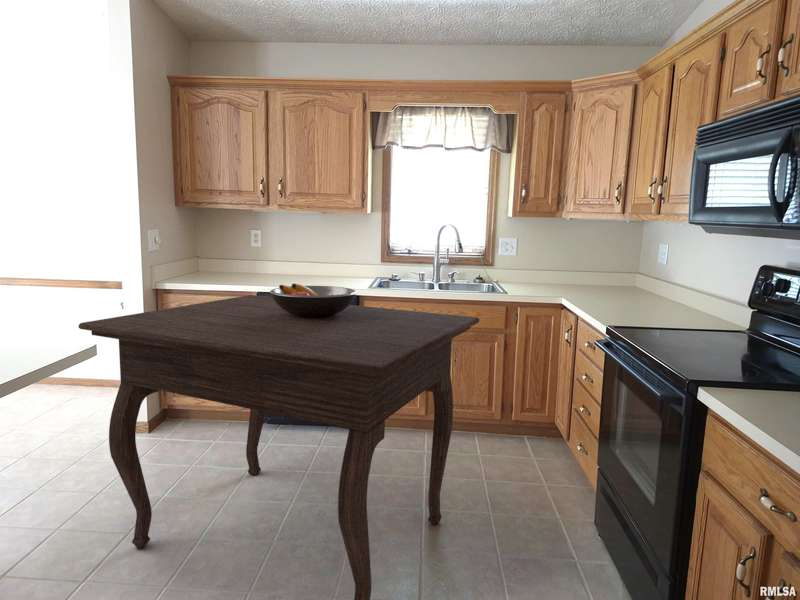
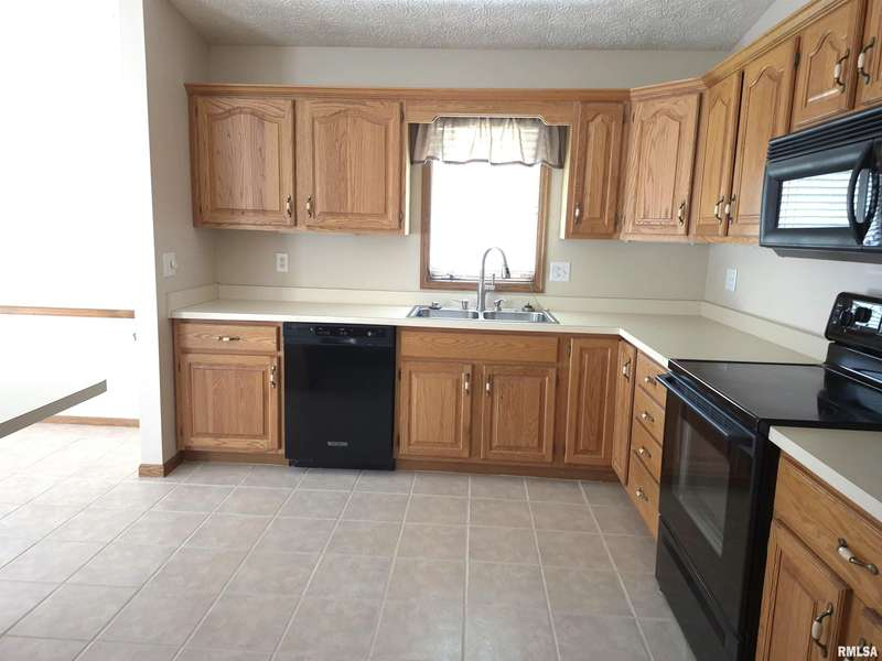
- fruit bowl (314, 299)
- dining table (296, 418)
